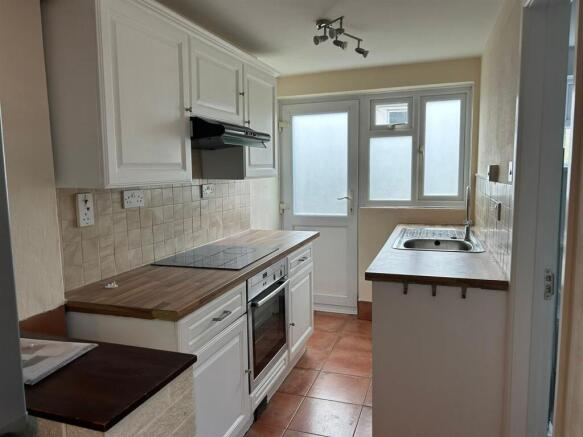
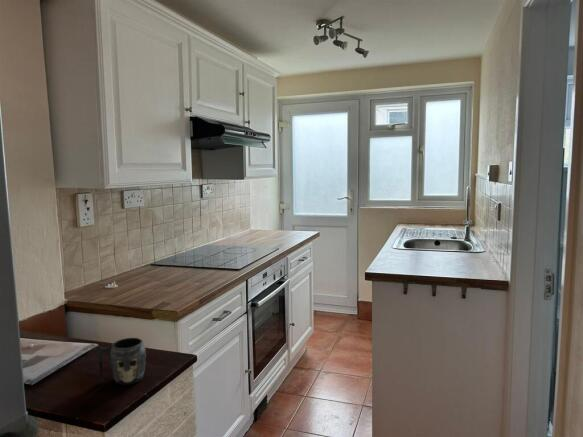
+ mug (120, 362)
